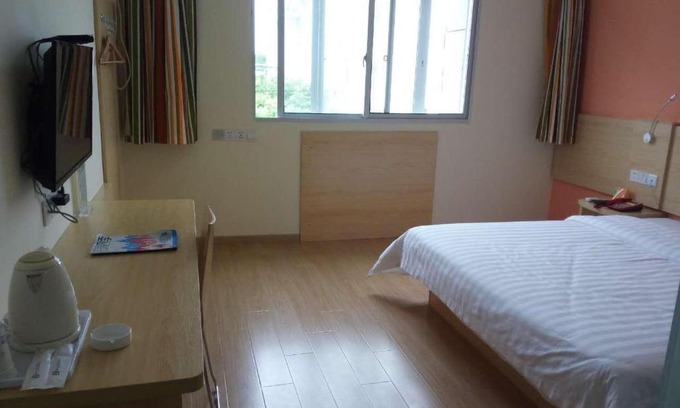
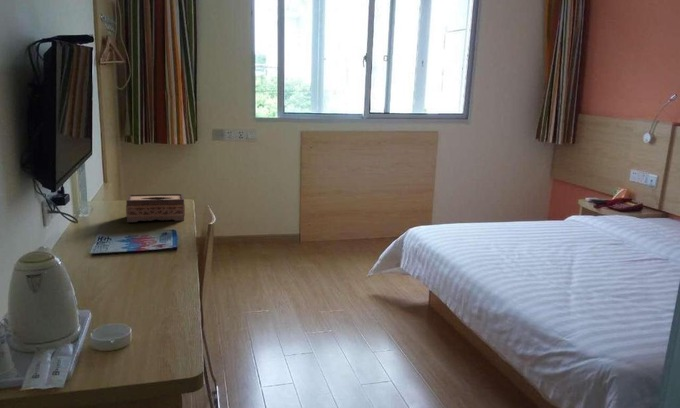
+ tissue box (156, 207)
